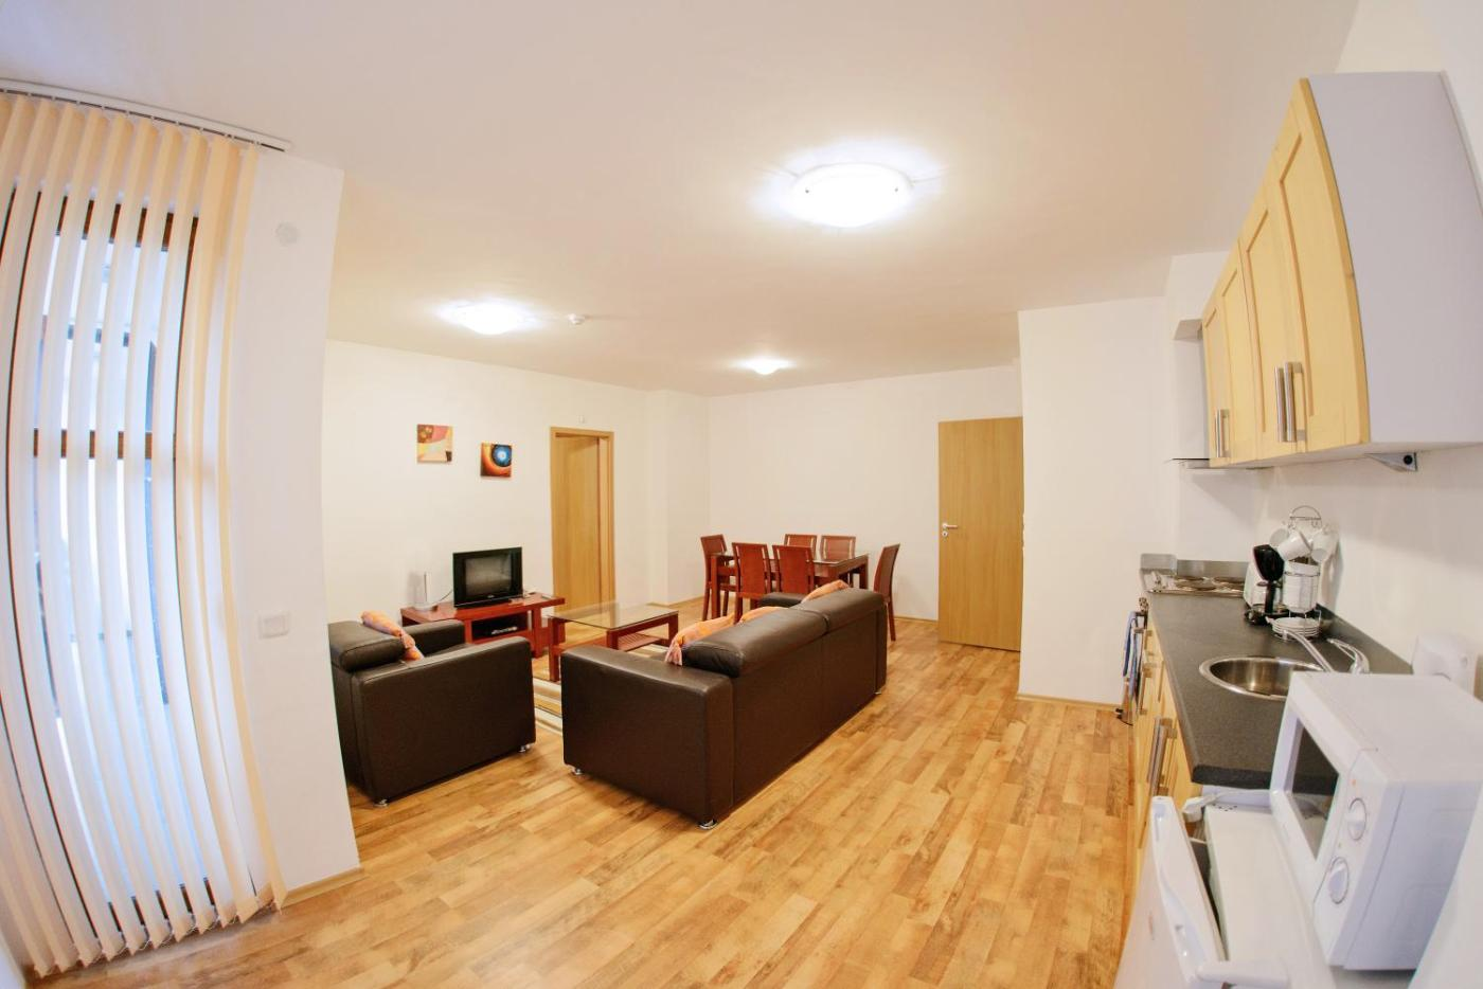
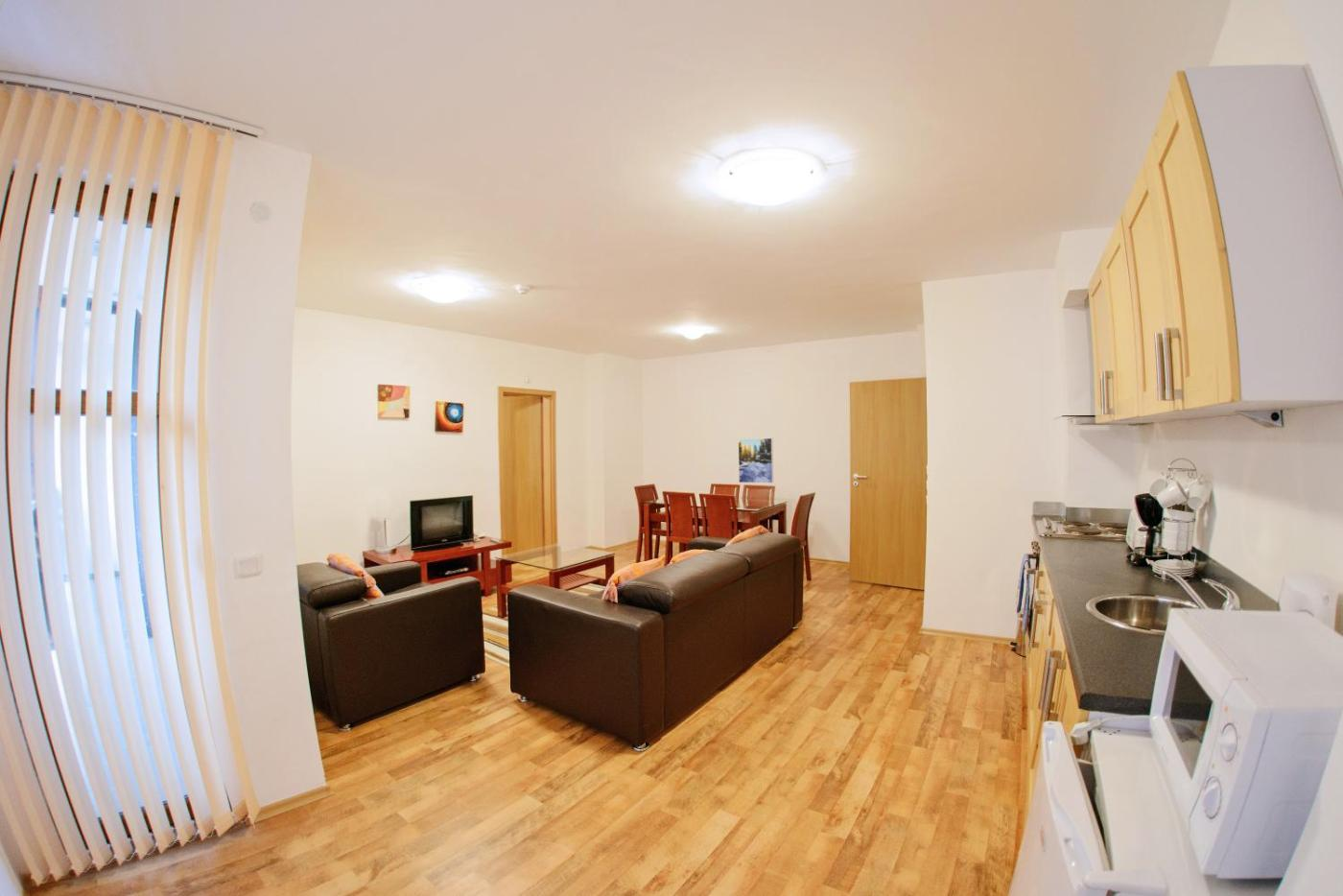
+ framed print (755, 460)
